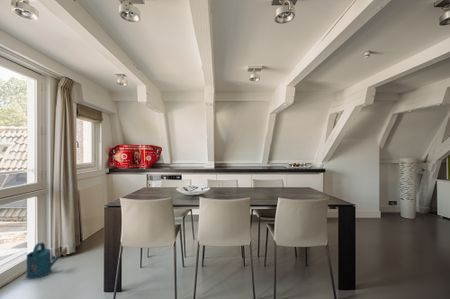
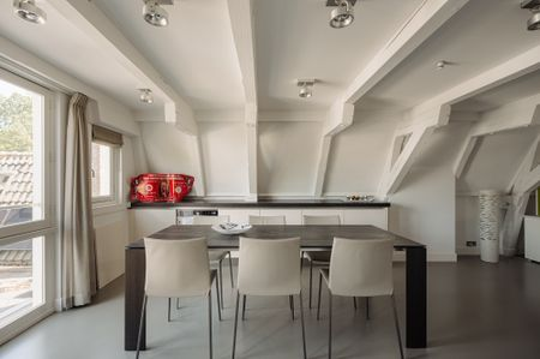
- watering can (47, 257)
